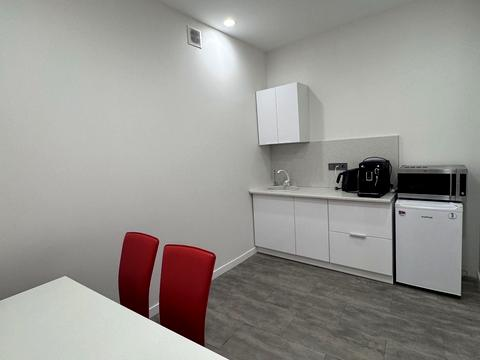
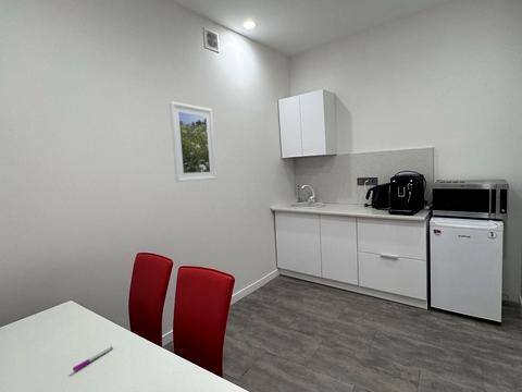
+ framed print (195, 143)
+ pen (94, 357)
